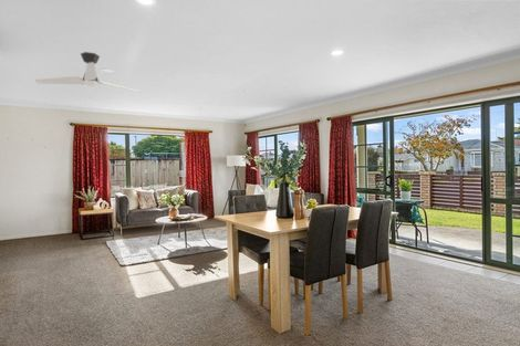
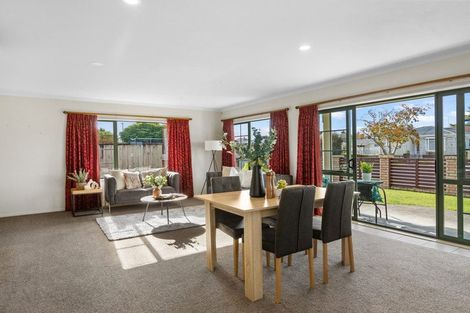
- ceiling fan (90, 66)
